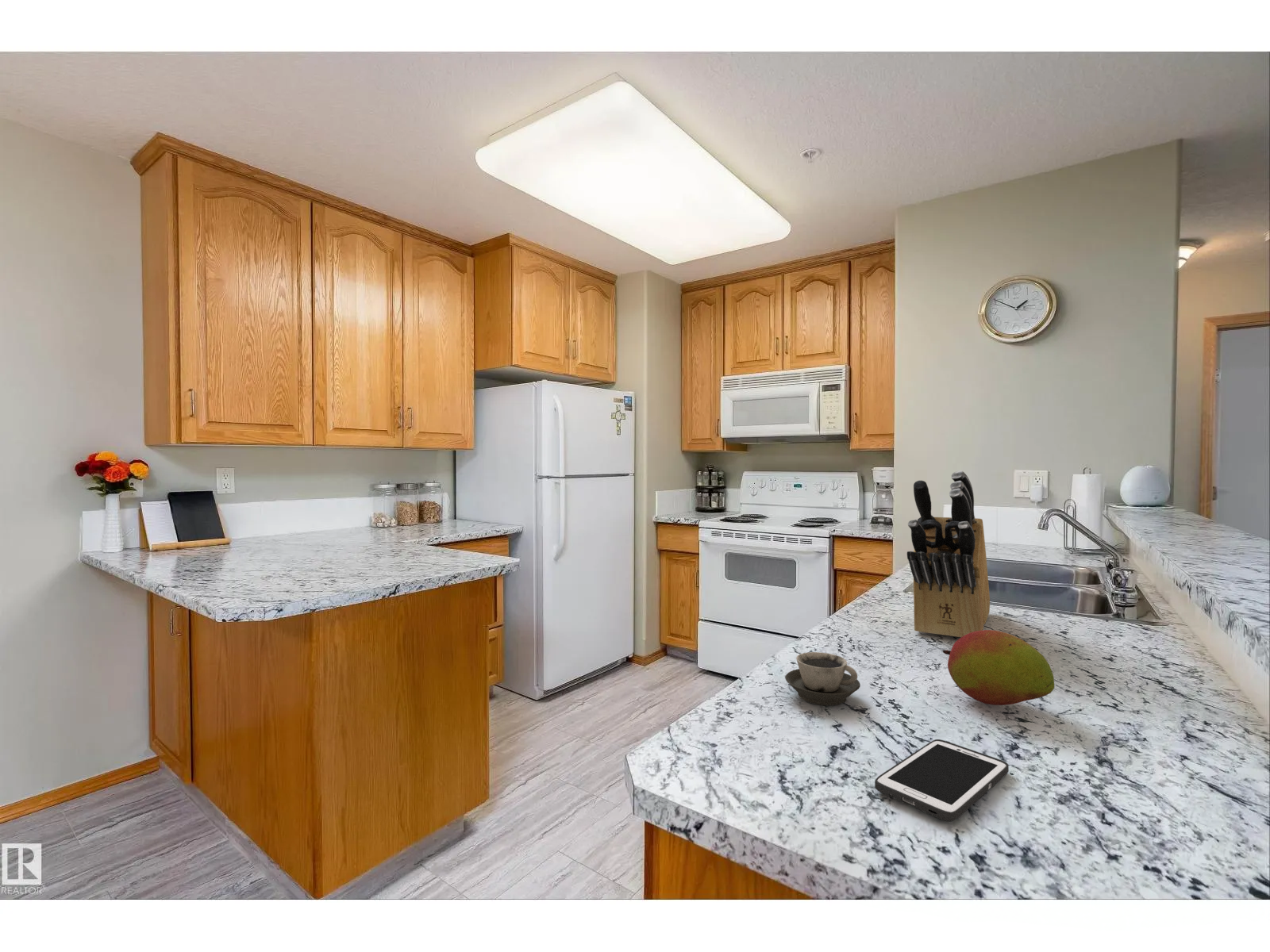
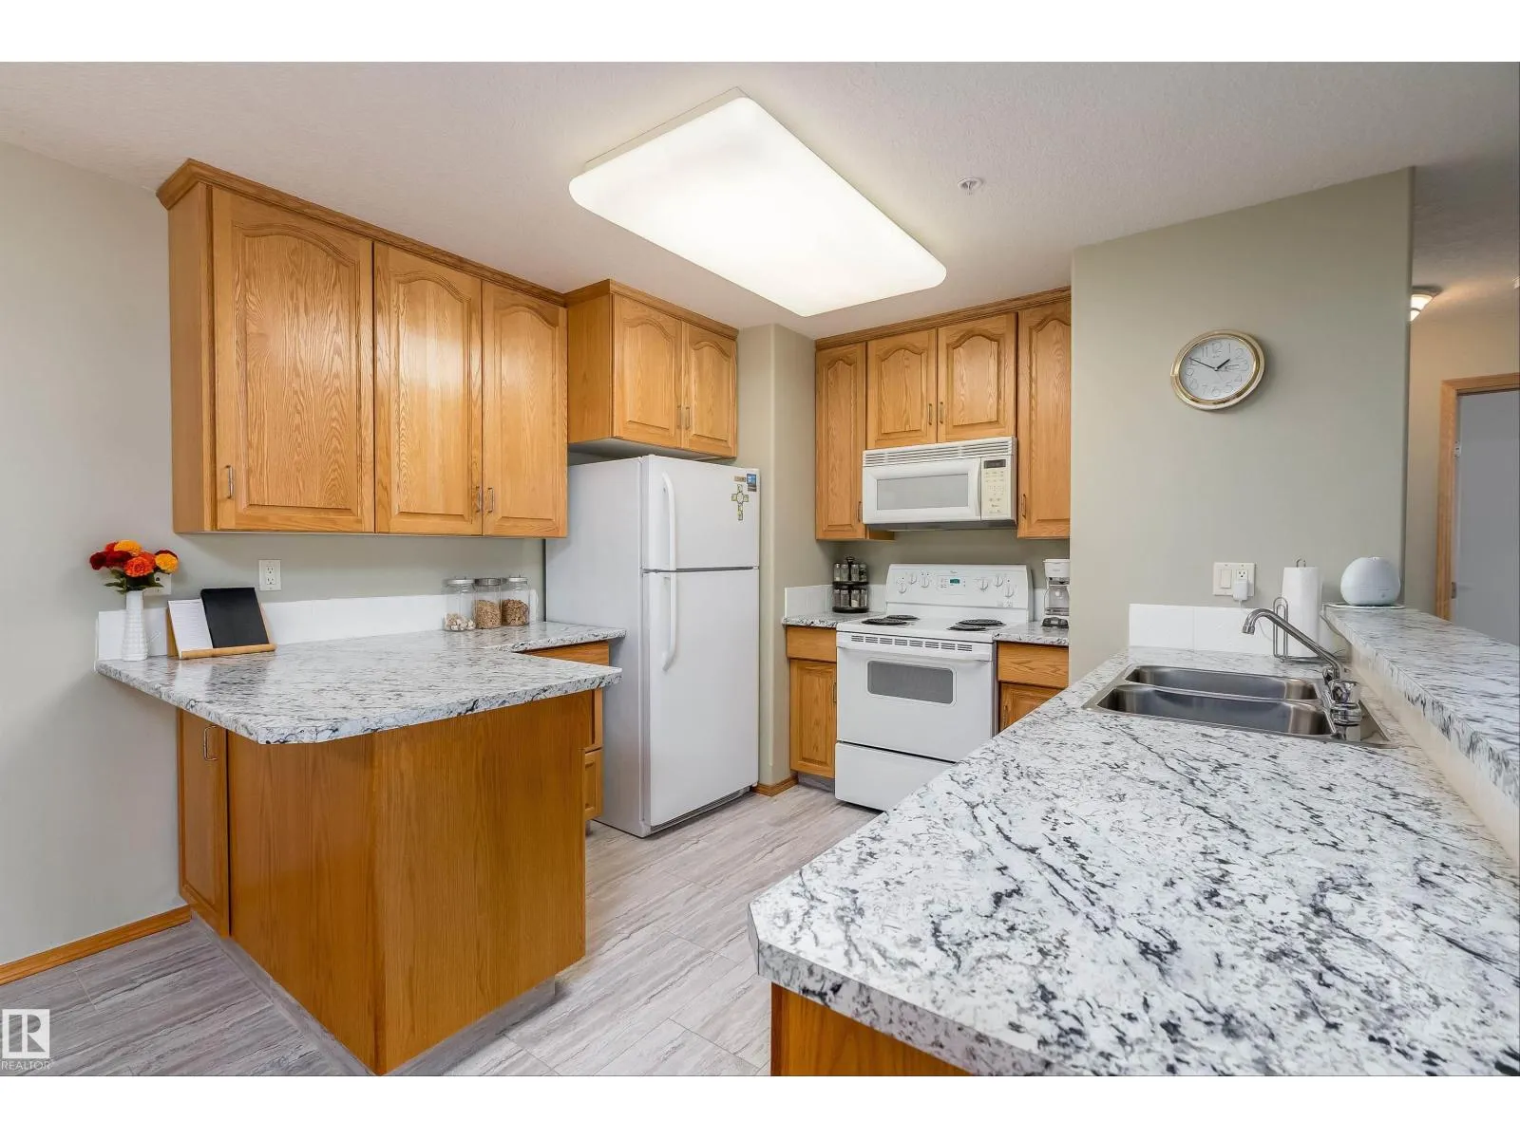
- cup (822, 678)
- knife block (951, 549)
- fruit (995, 667)
- cell phone (943, 776)
